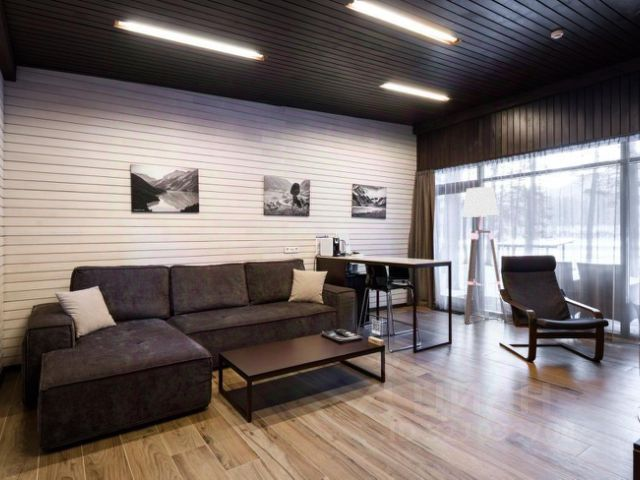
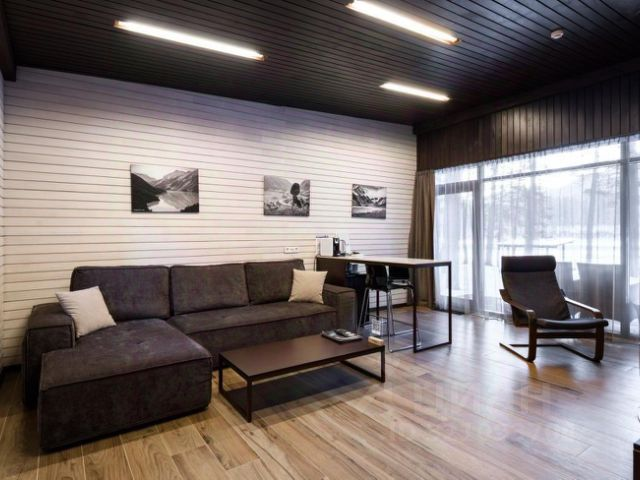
- floor lamp (475, 254)
